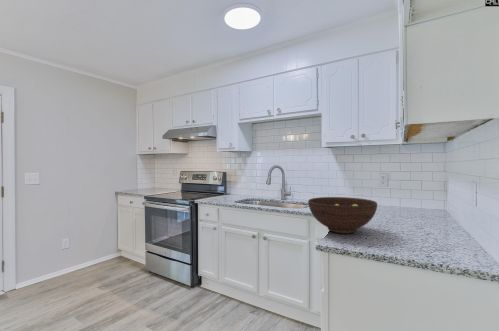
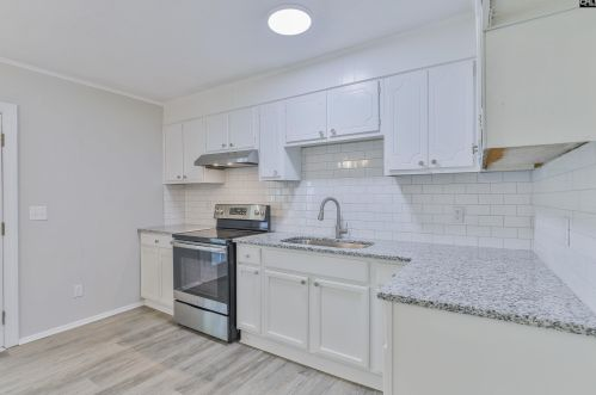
- fruit bowl (341, 216)
